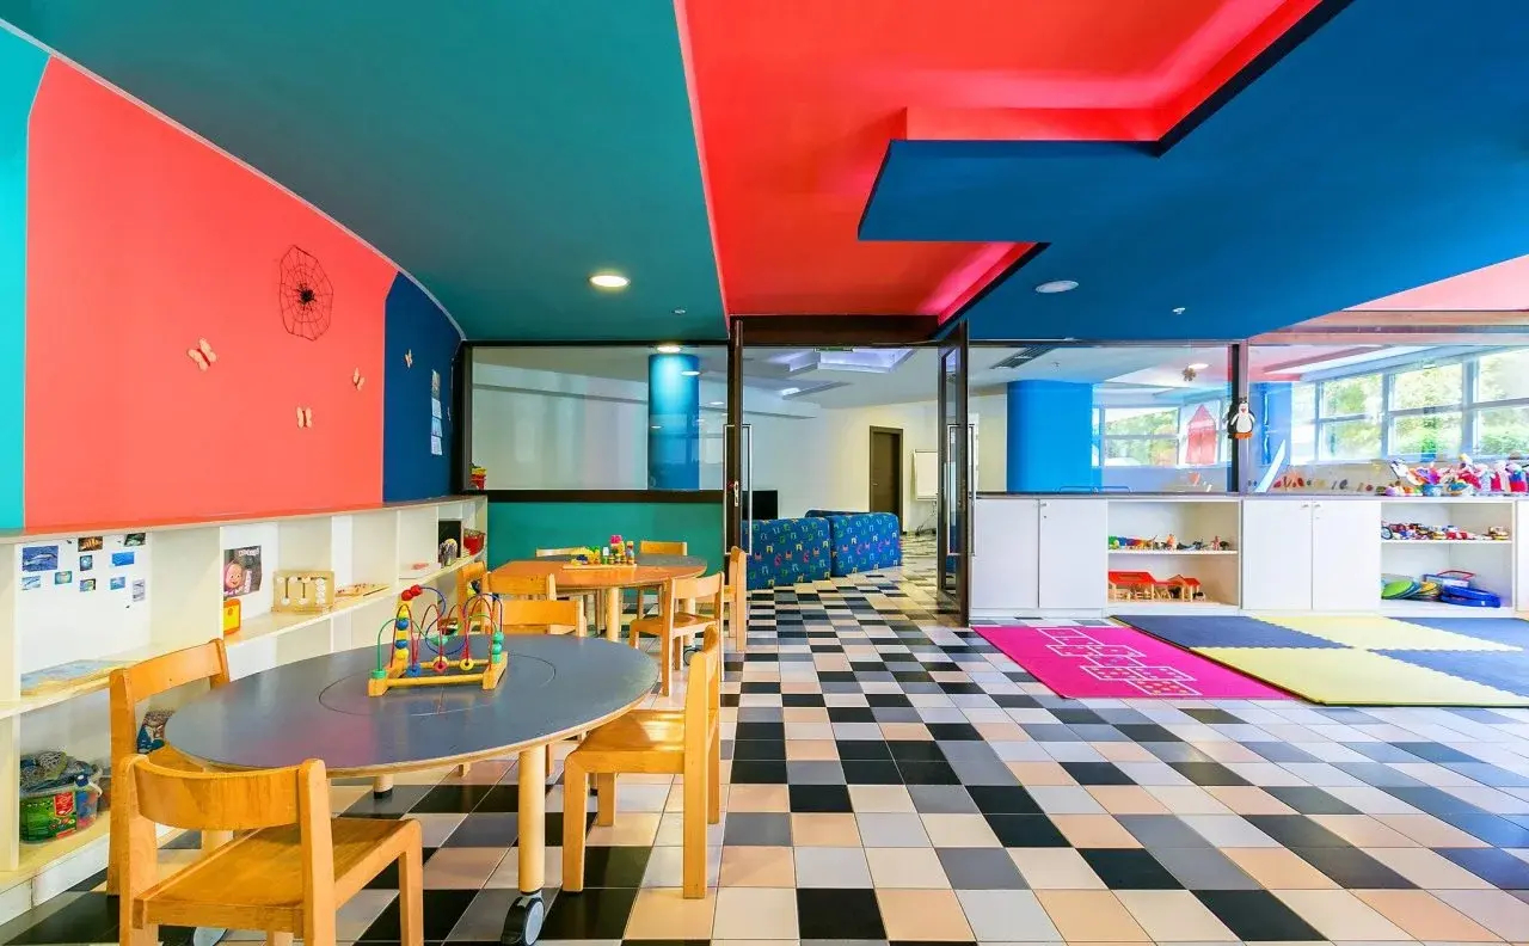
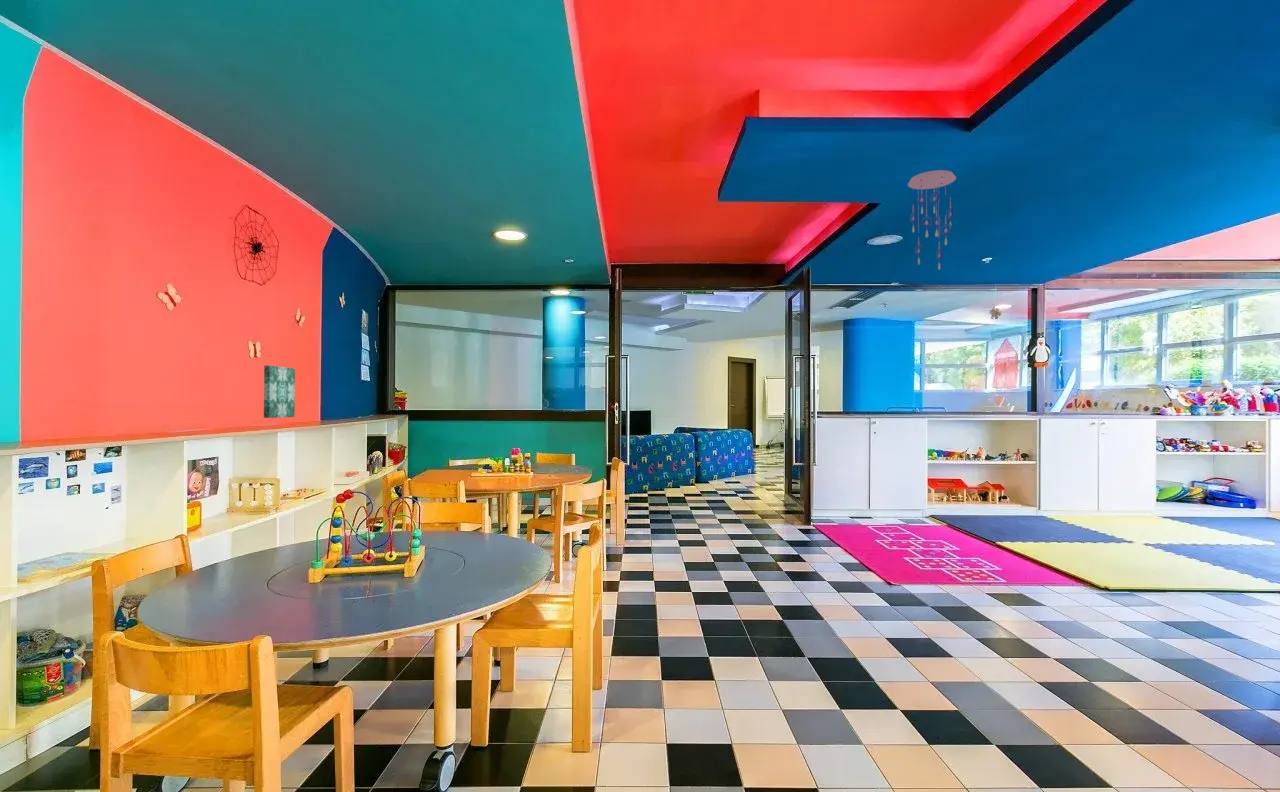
+ ceiling mobile (931, 223)
+ wall art (279, 392)
